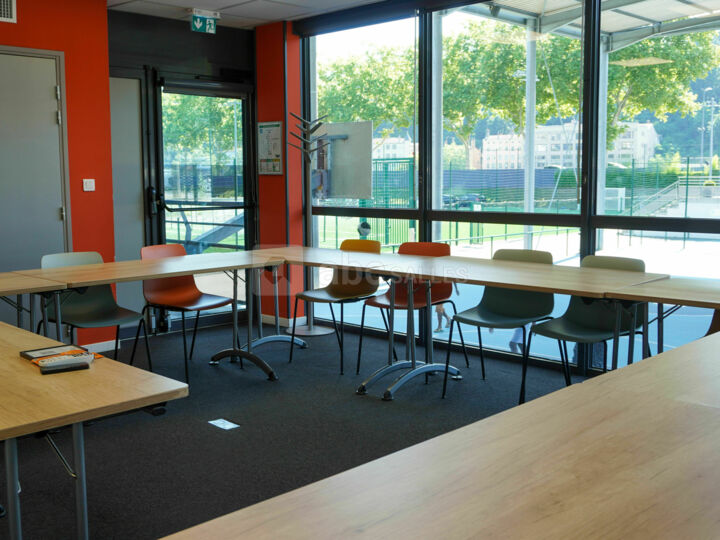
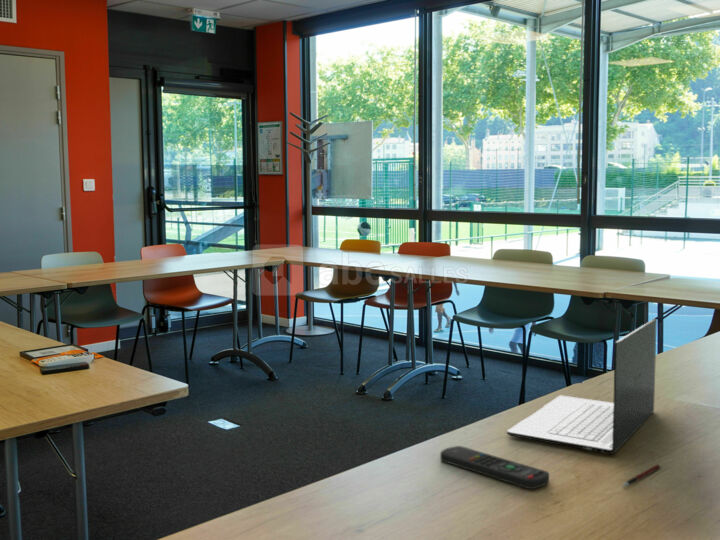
+ laptop (582, 398)
+ remote control (492, 465)
+ pen (641, 475)
